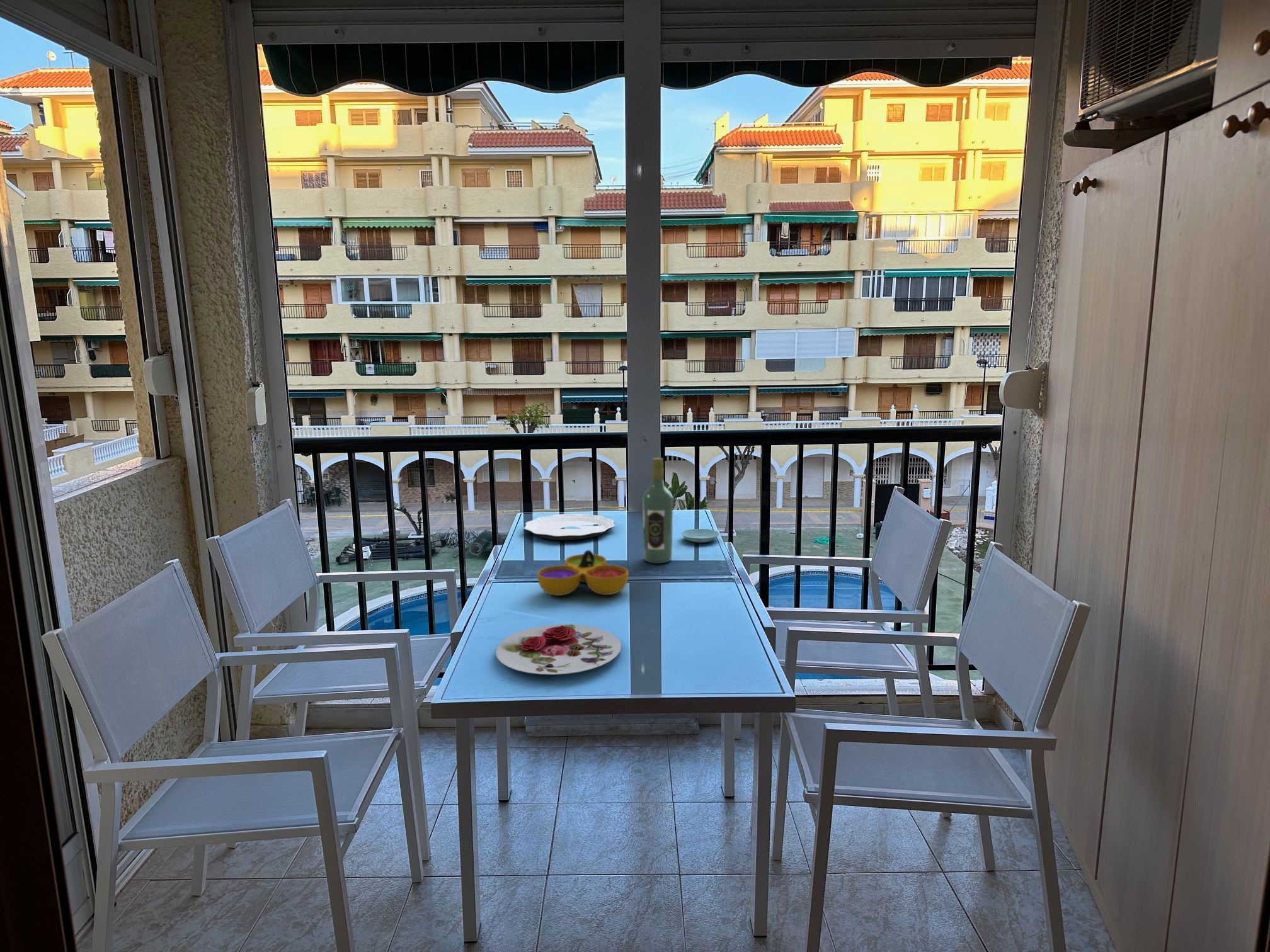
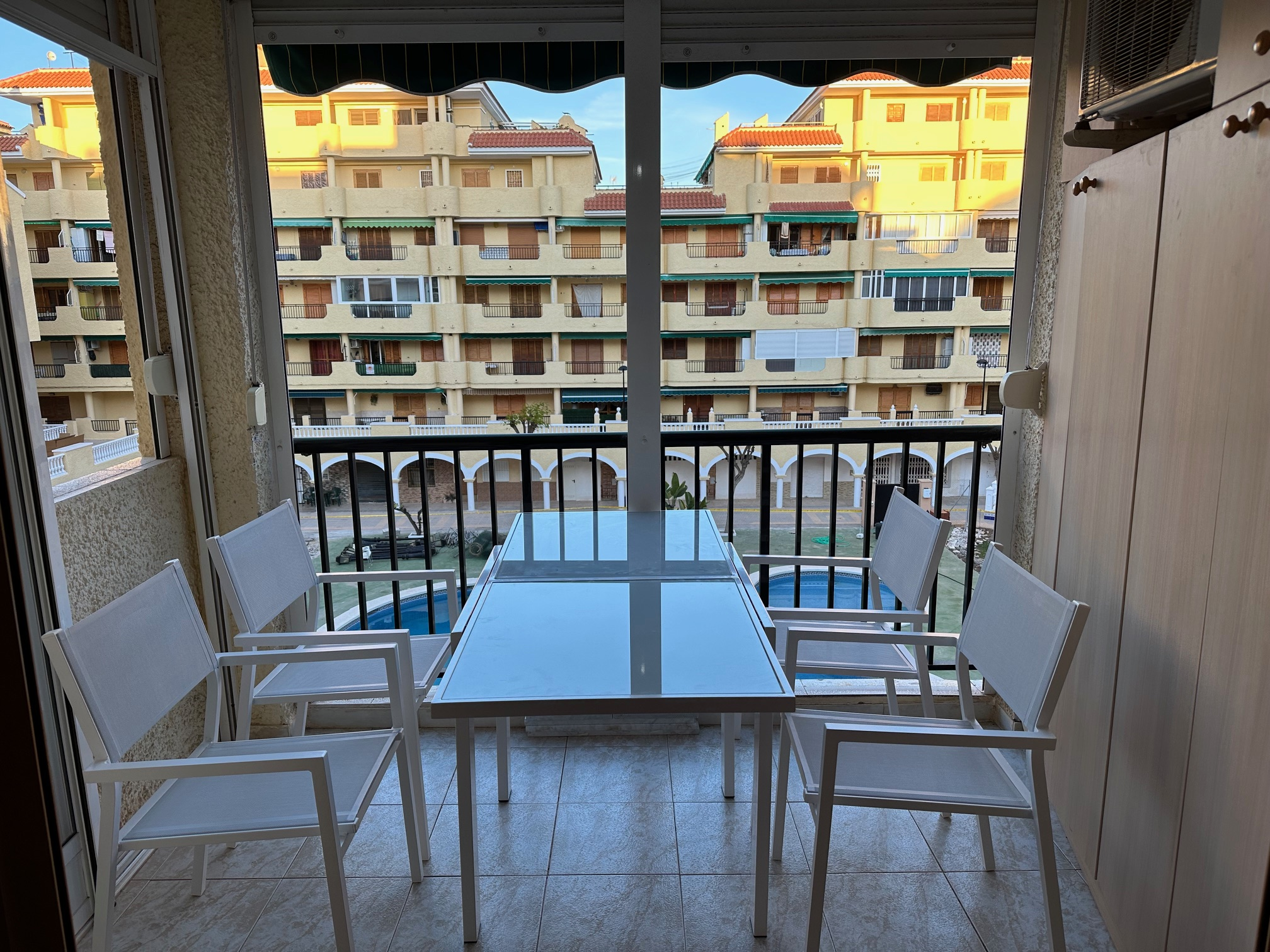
- plate (569, 526)
- wine bottle (657, 509)
- decorative bowl (589, 571)
- plate (559, 647)
- saucer (700, 536)
